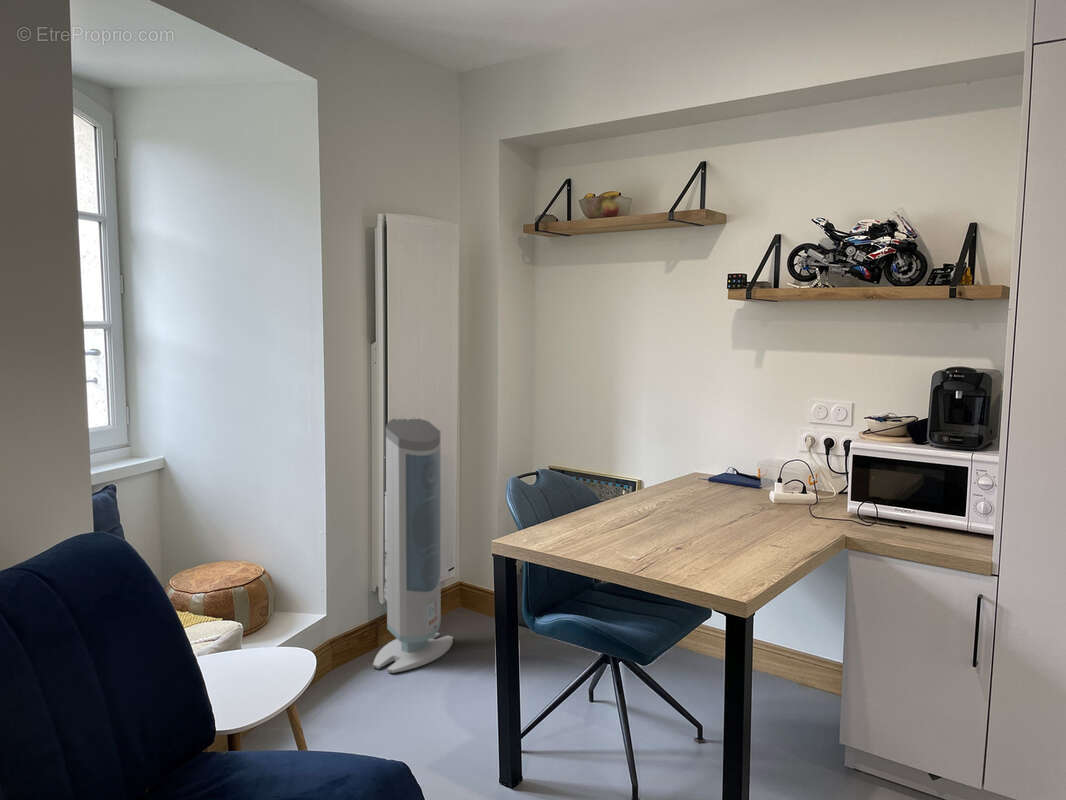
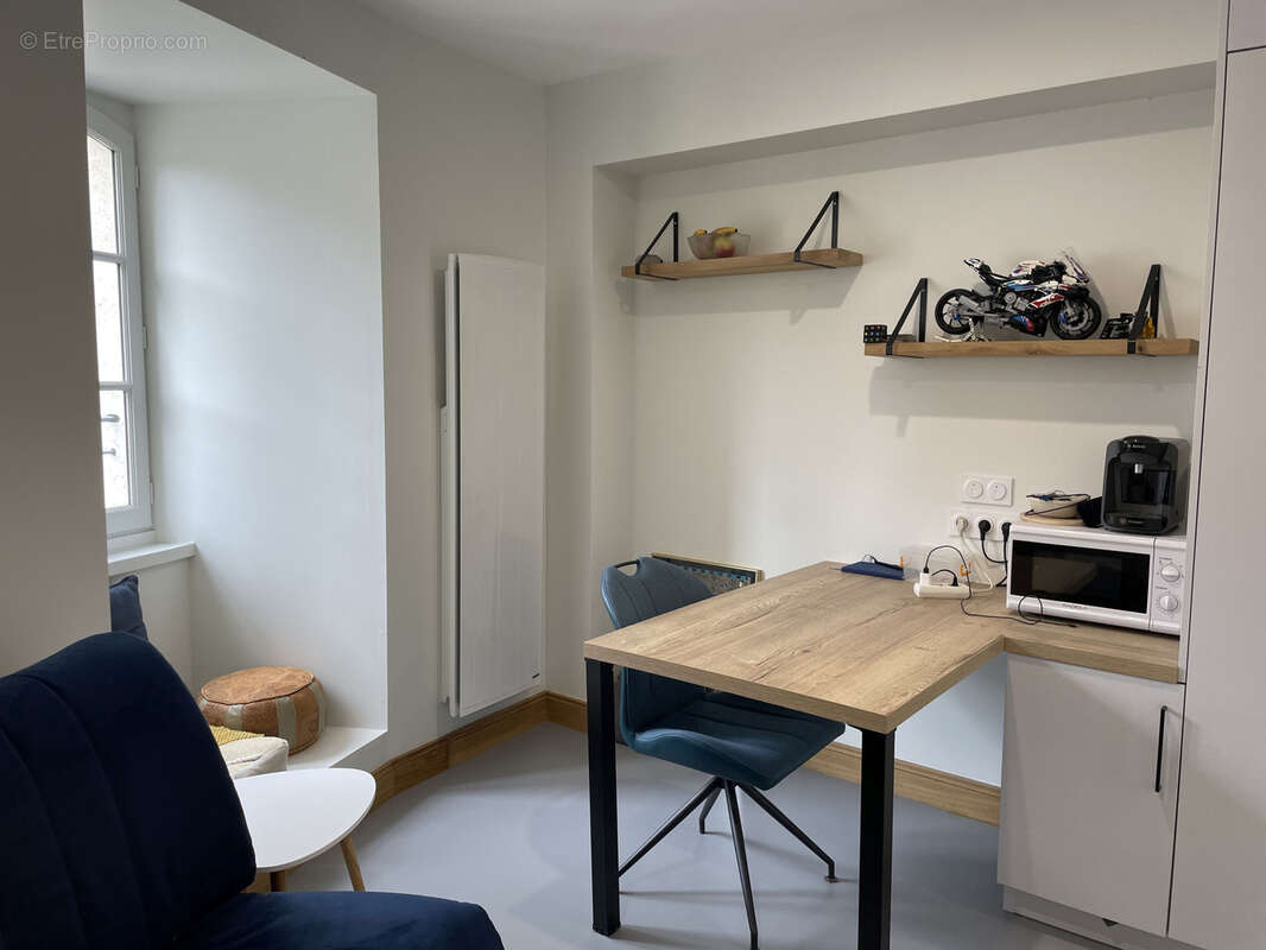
- air purifier (413, 536)
